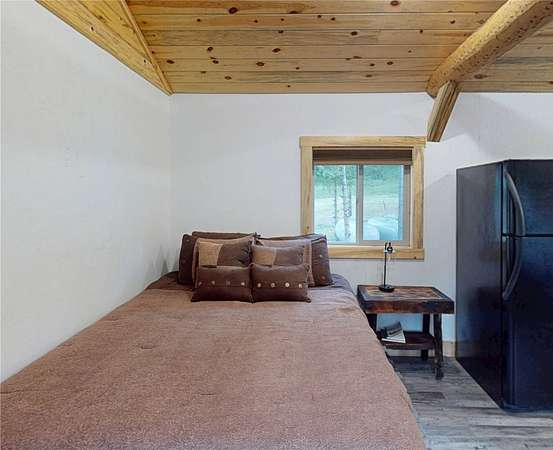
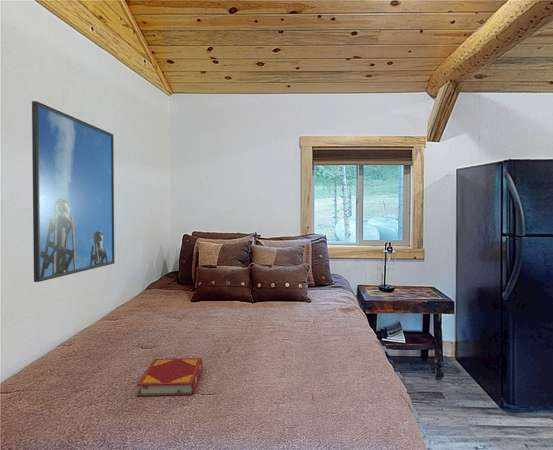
+ hardback book (172, 375)
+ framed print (80, 196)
